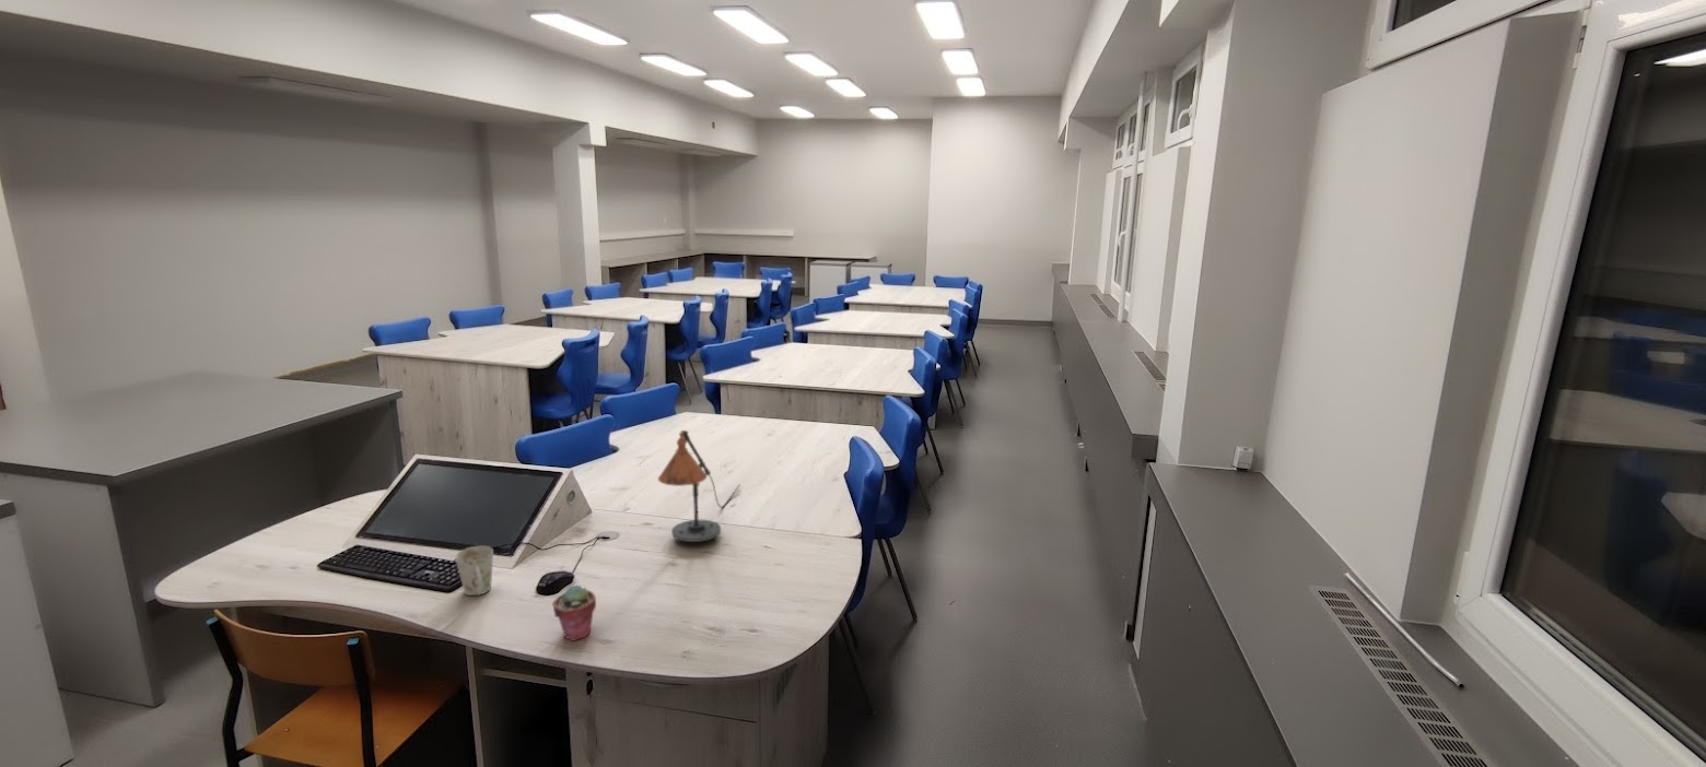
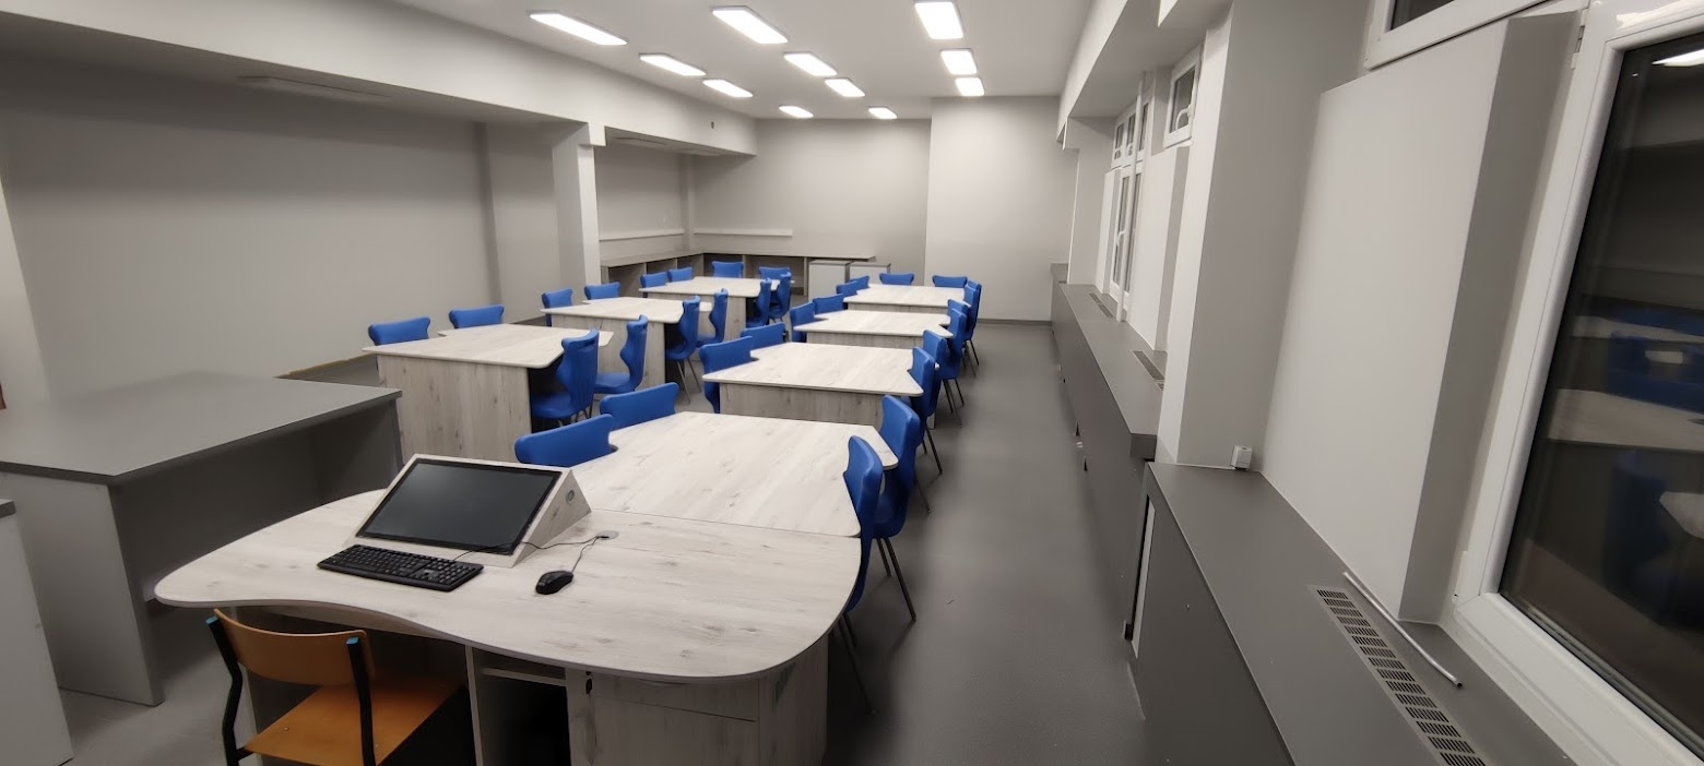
- mug (477, 575)
- potted succulent (575, 609)
- desk lamp (708, 469)
